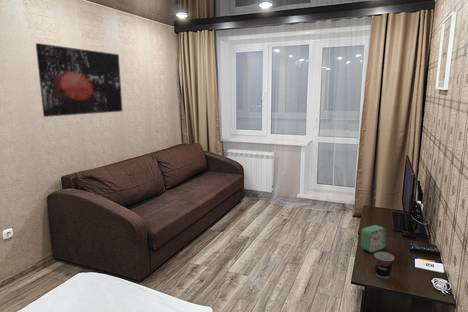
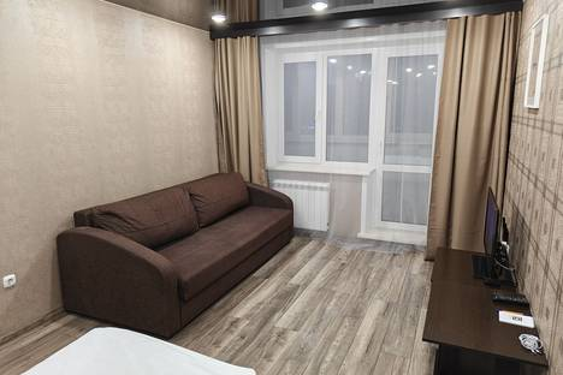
- wall art (85, 82)
- alarm clock (373, 238)
- cup (383, 265)
